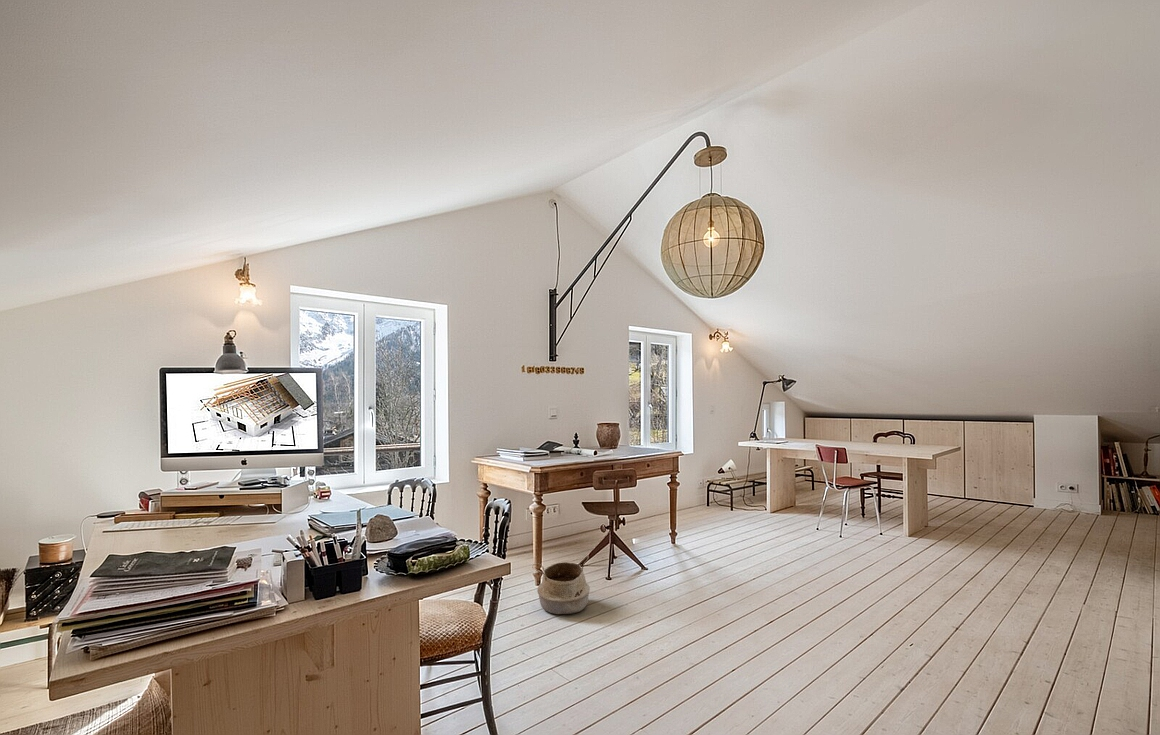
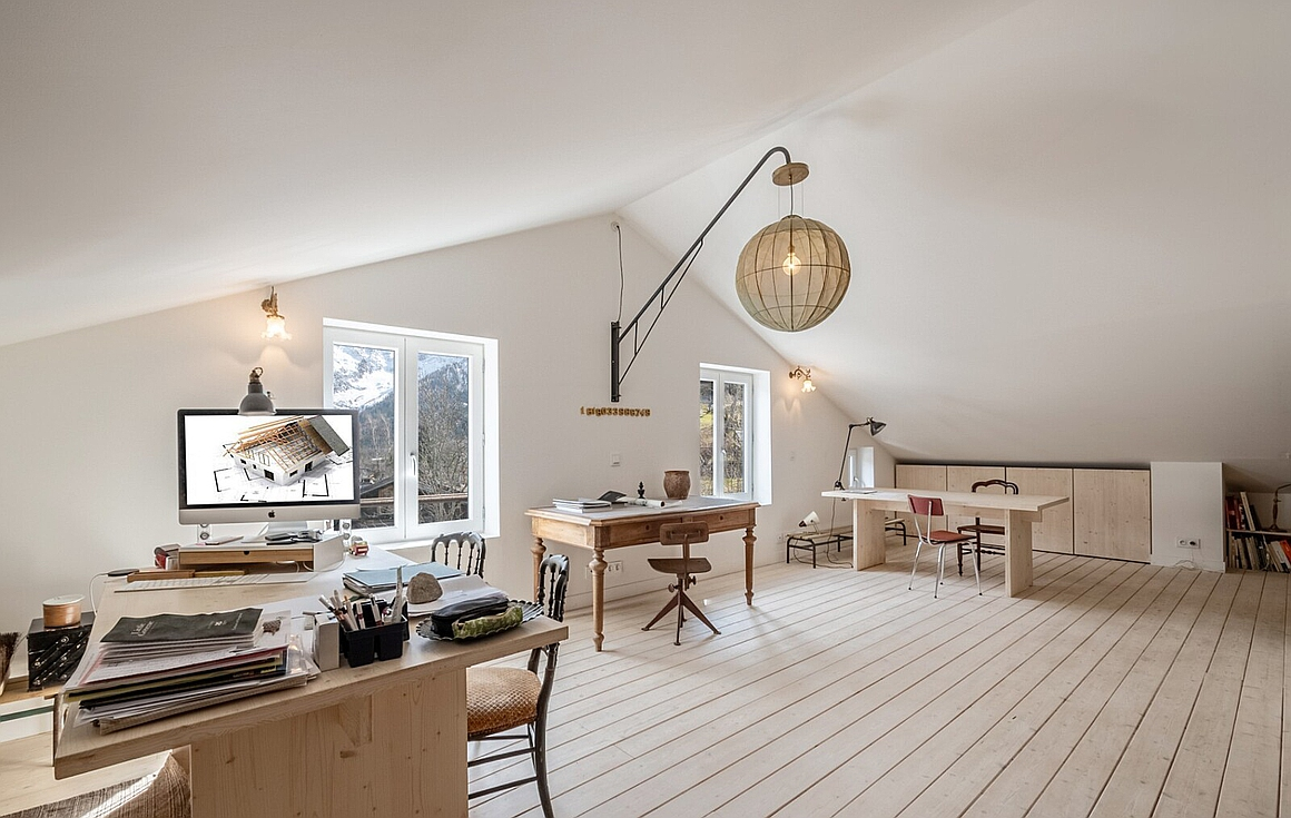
- woven basket (561, 582)
